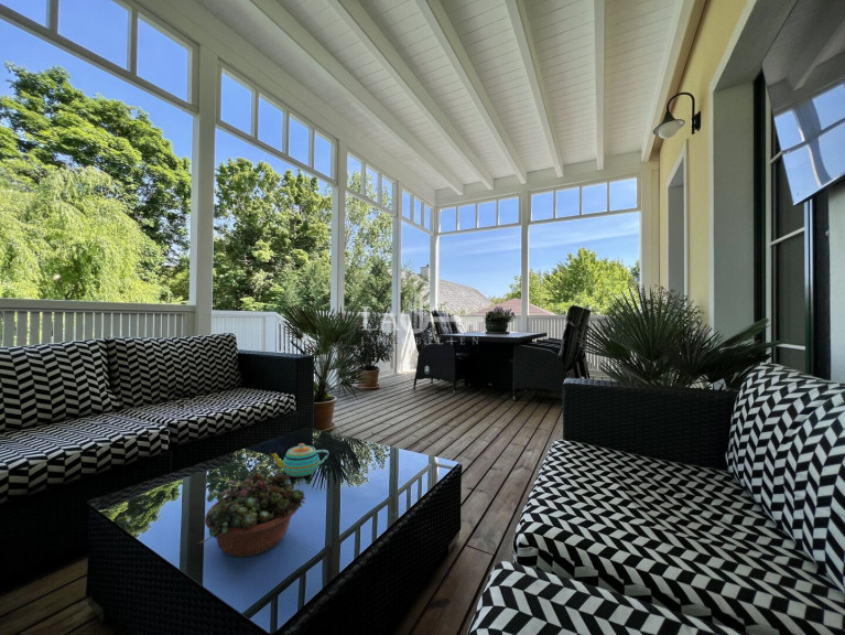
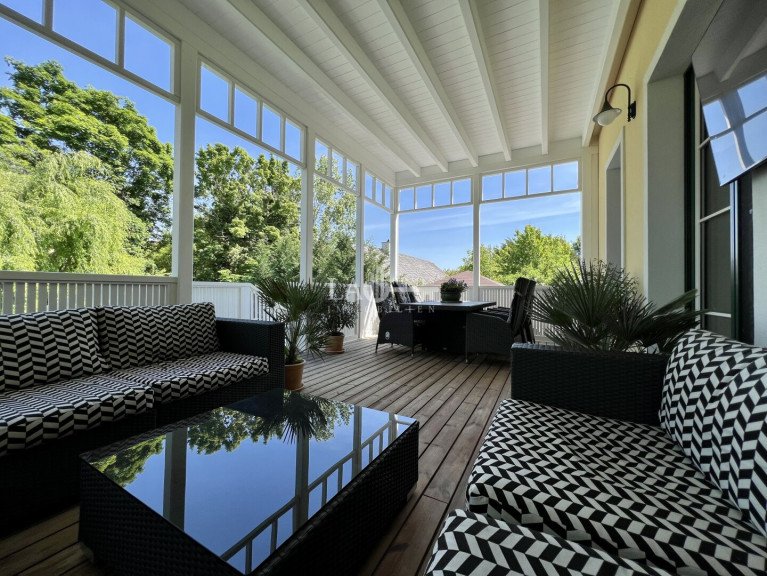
- succulent planter (251, 504)
- teapot (299, 458)
